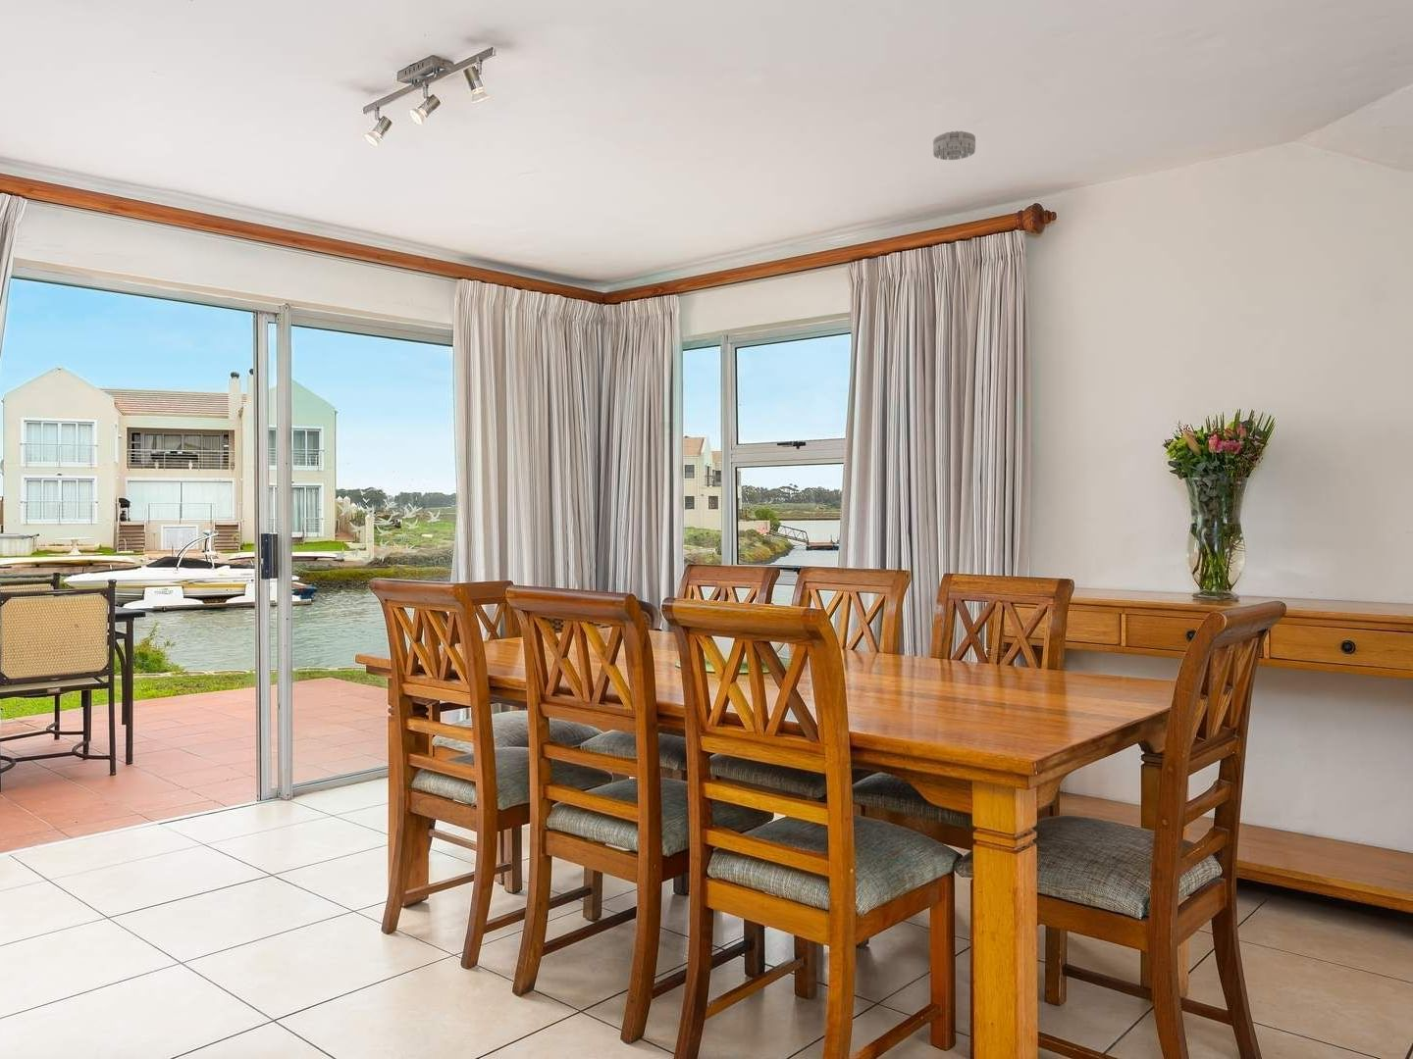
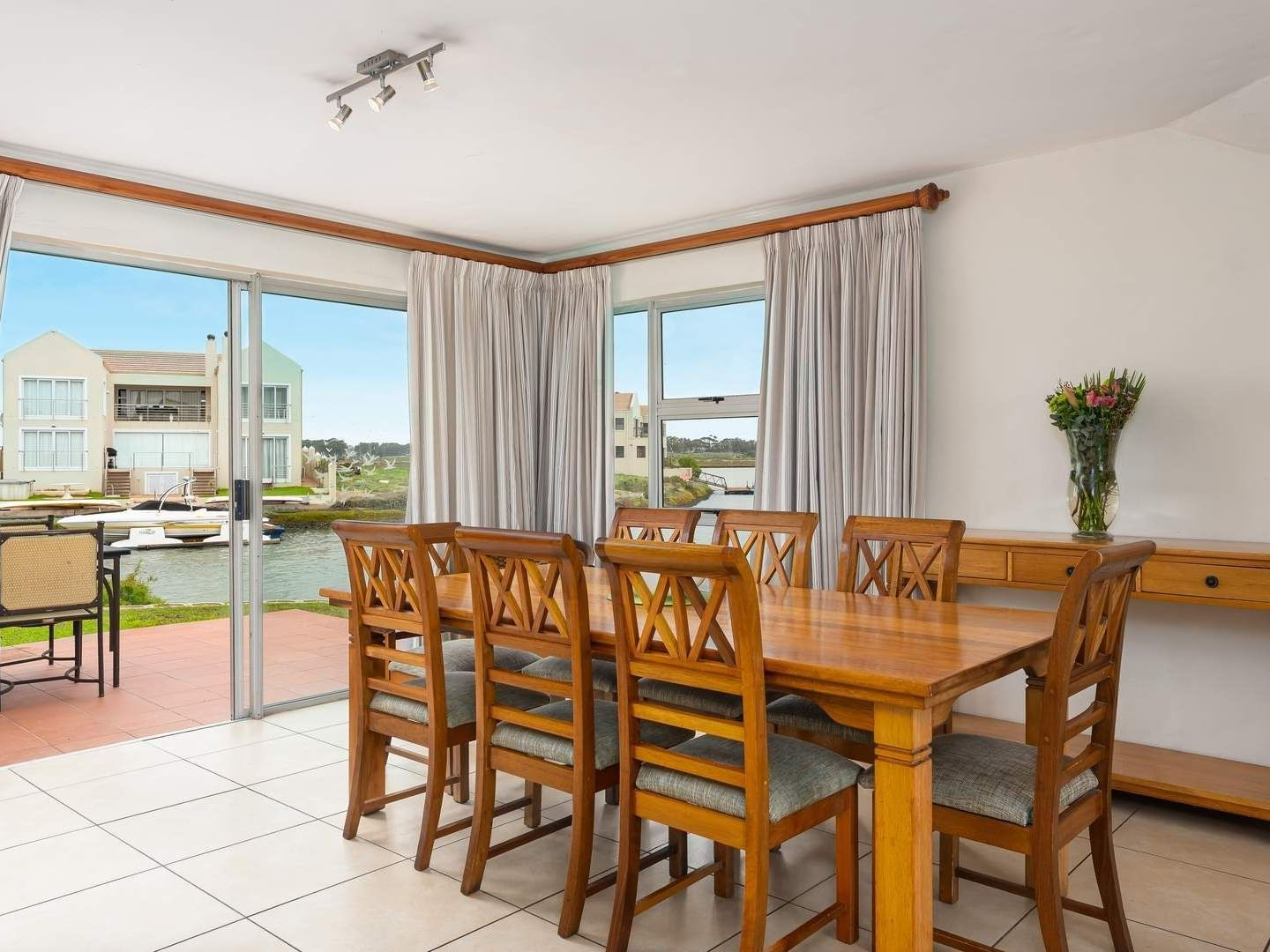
- smoke detector (953, 145)
